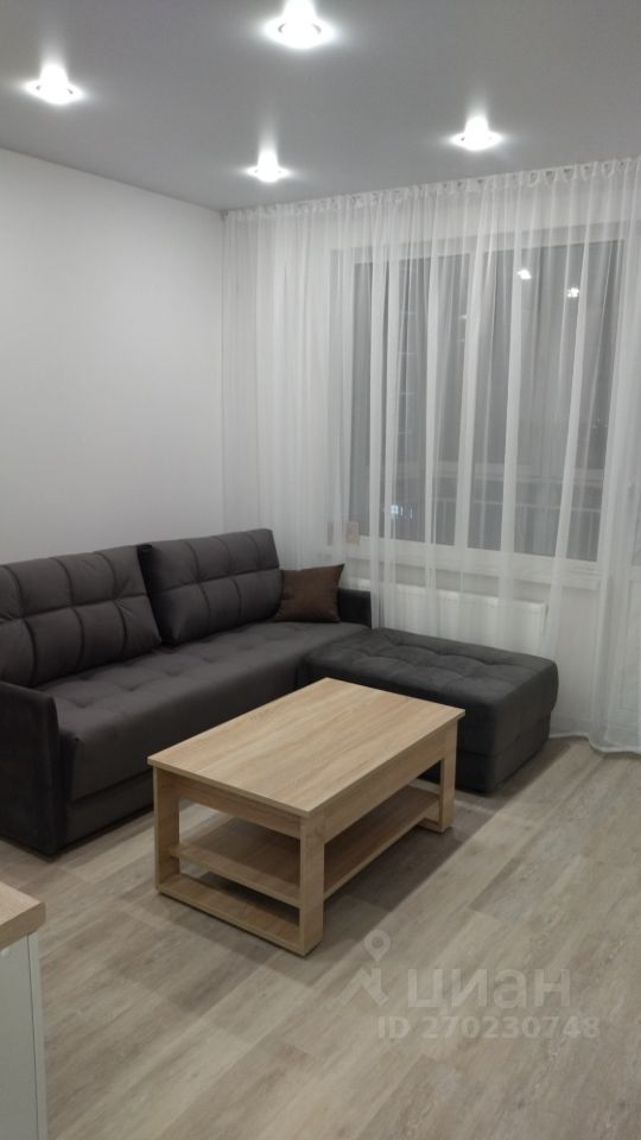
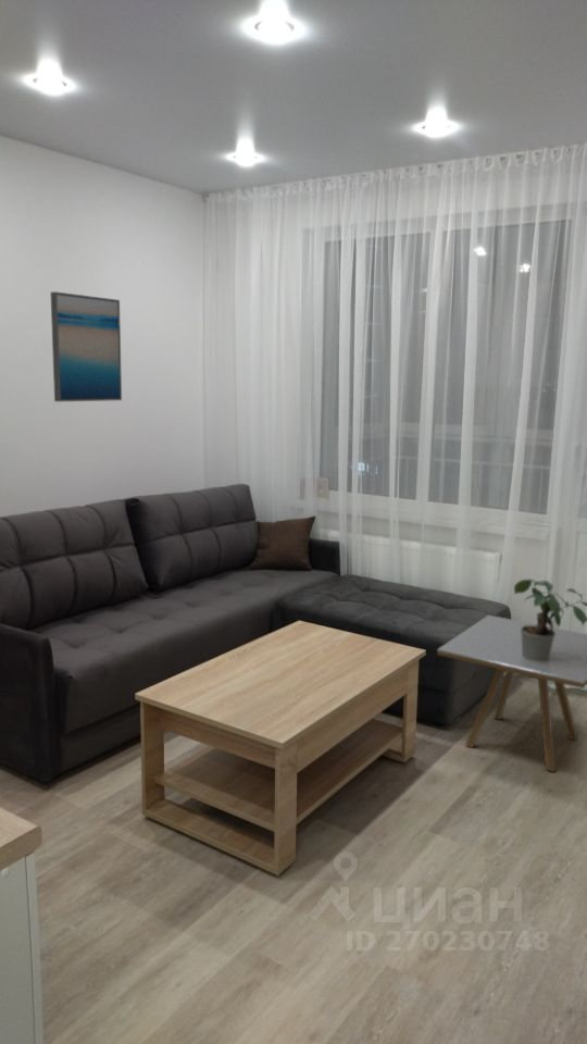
+ potted plant (549, 619)
+ side table (539, 694)
+ wall art (88, 349)
